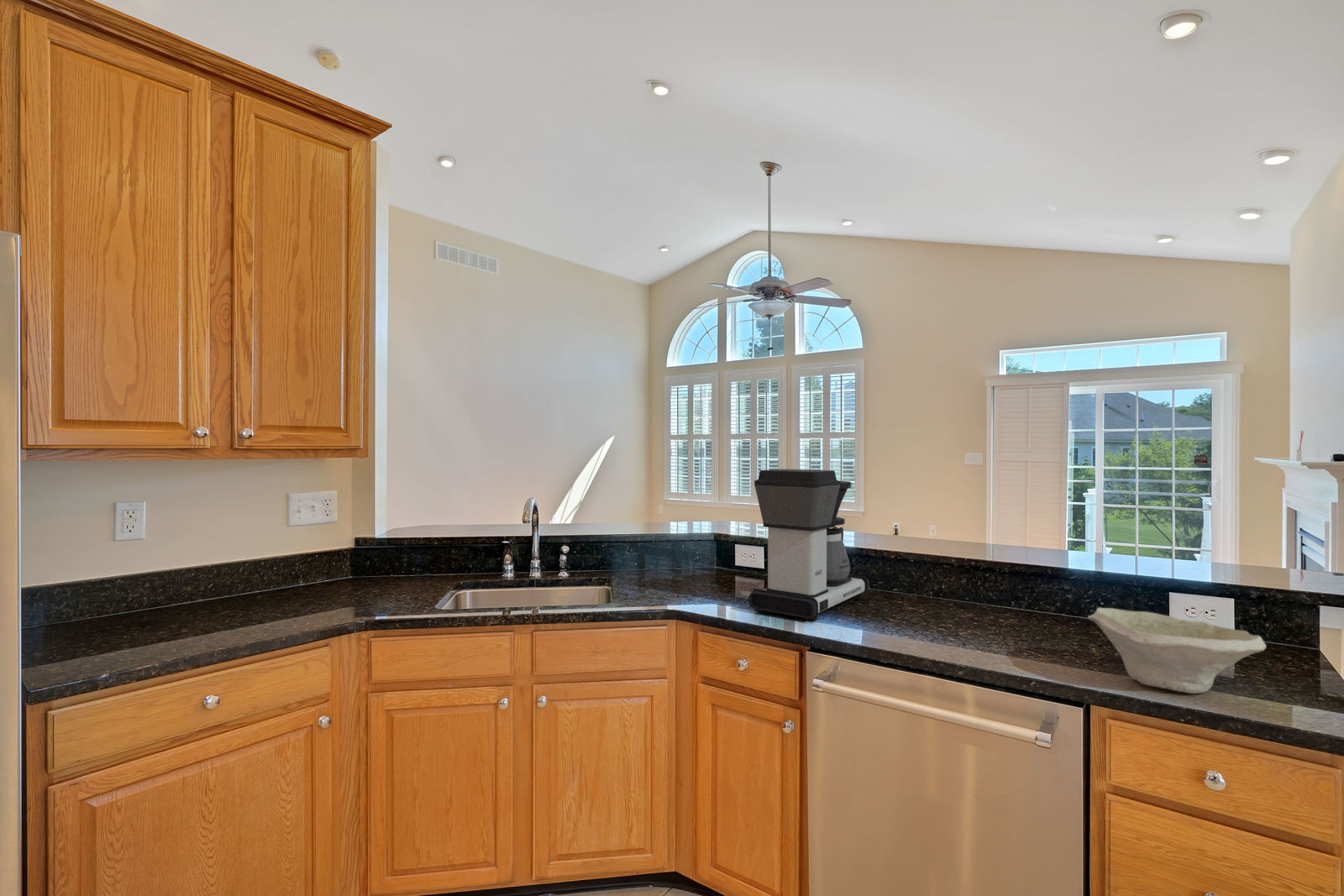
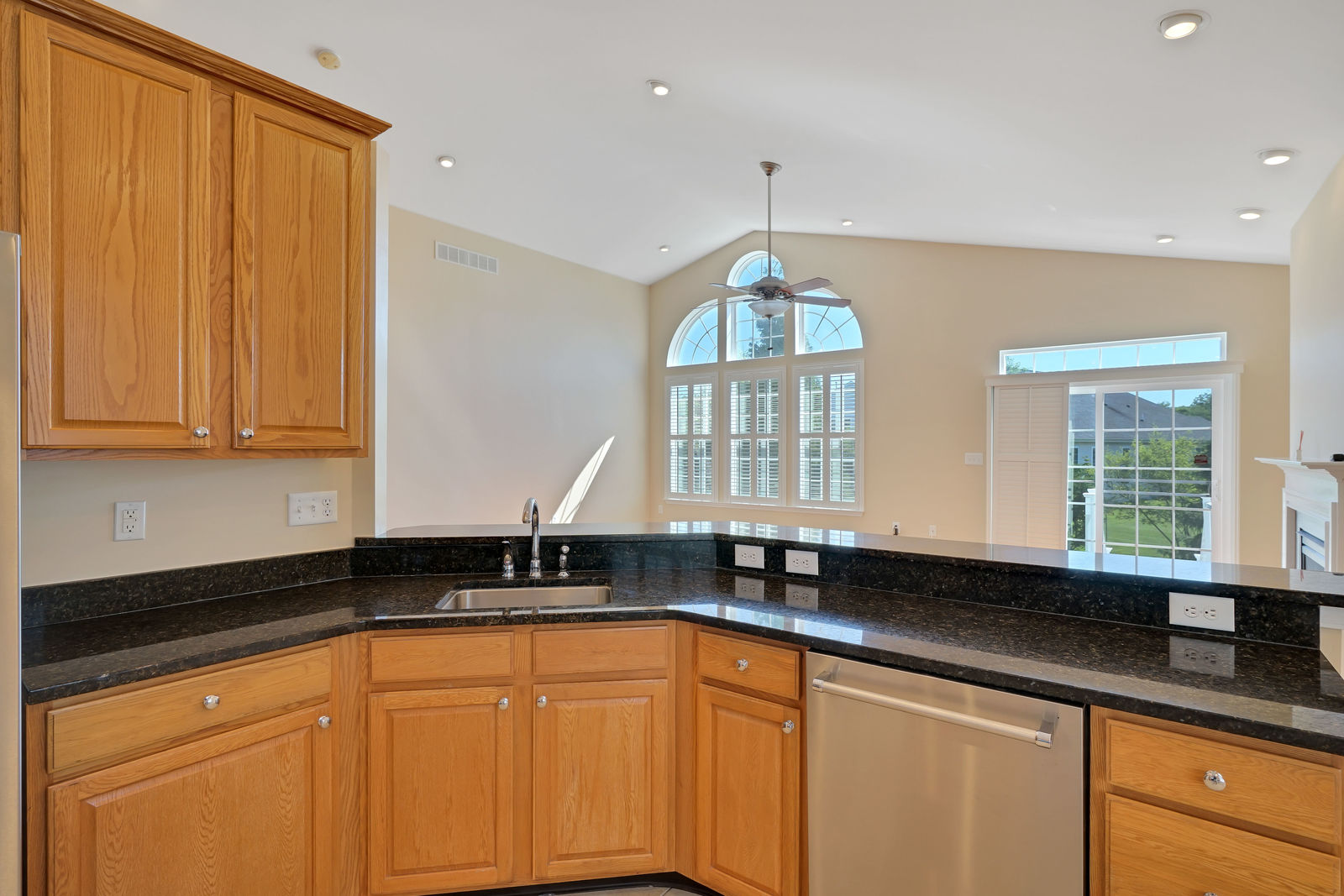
- bowl (1170, 650)
- coffee maker (812, 537)
